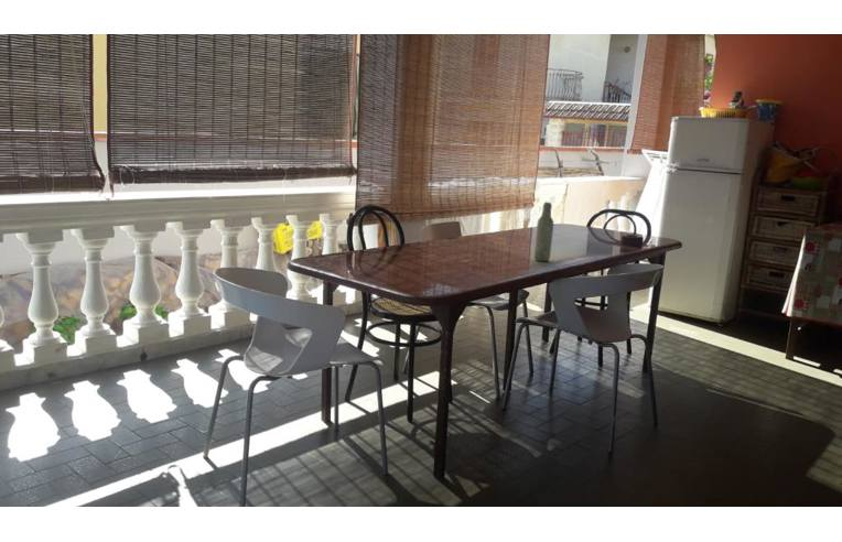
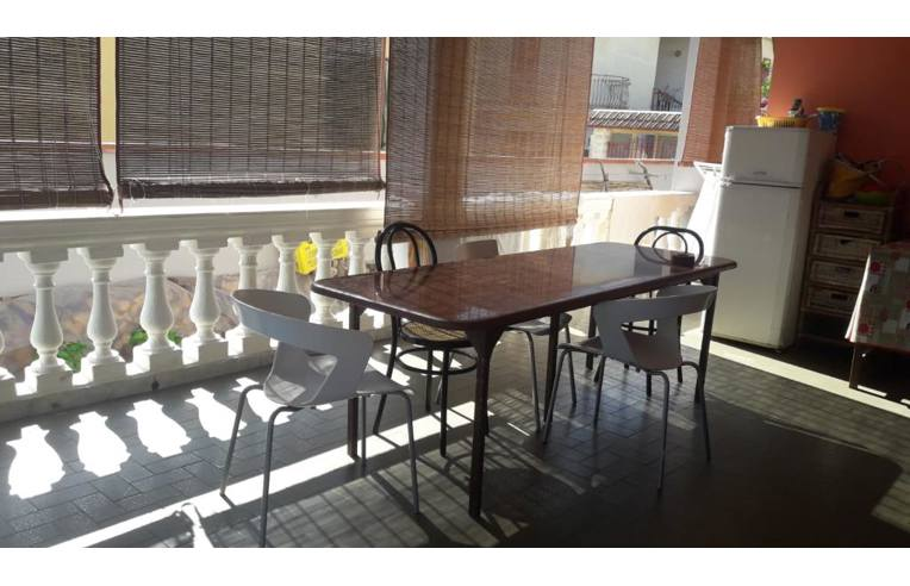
- bottle (544, 231)
